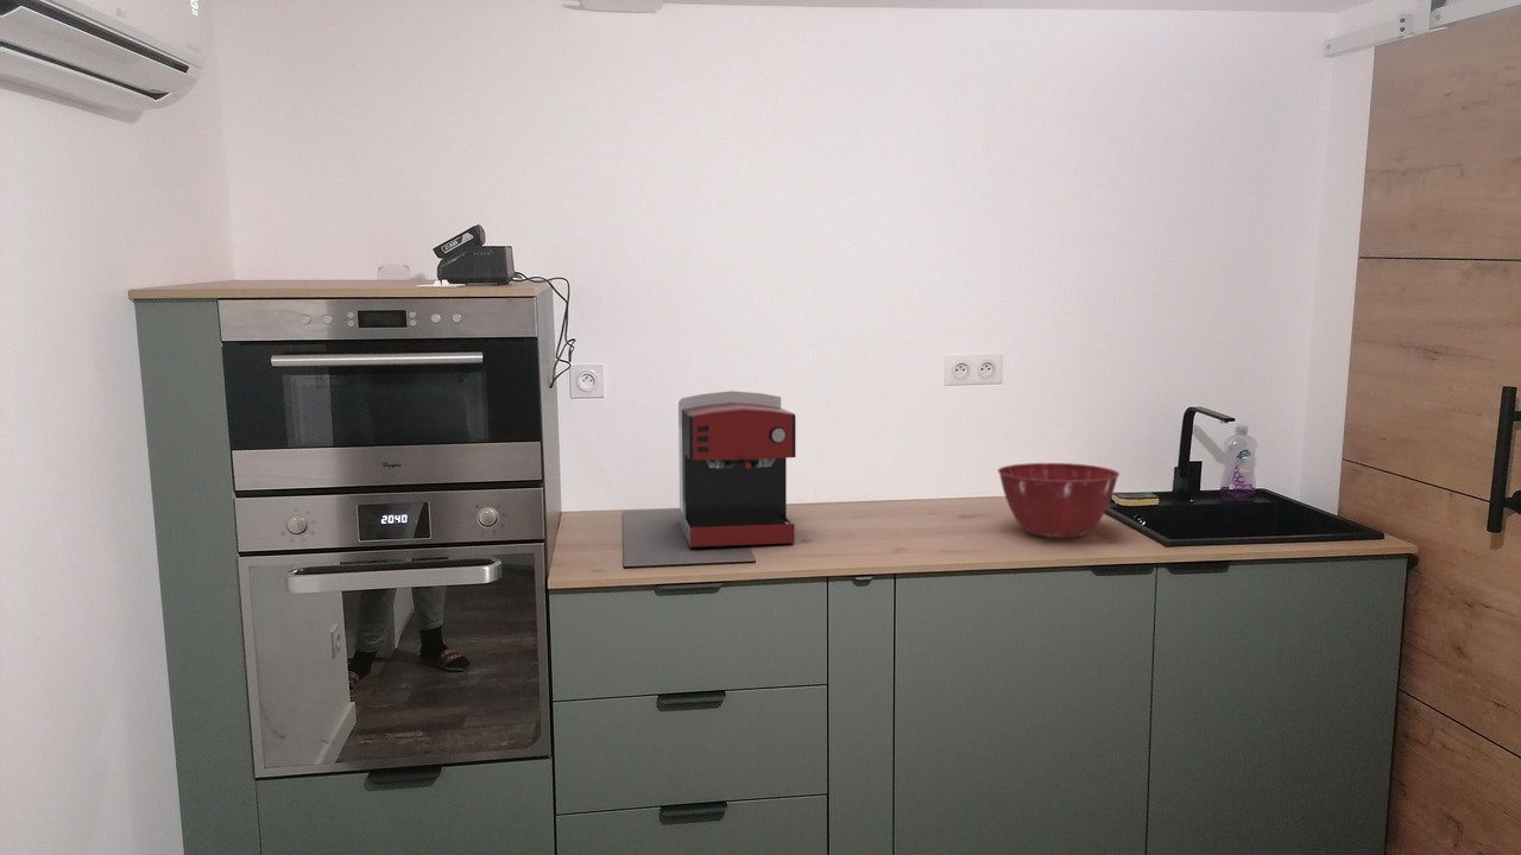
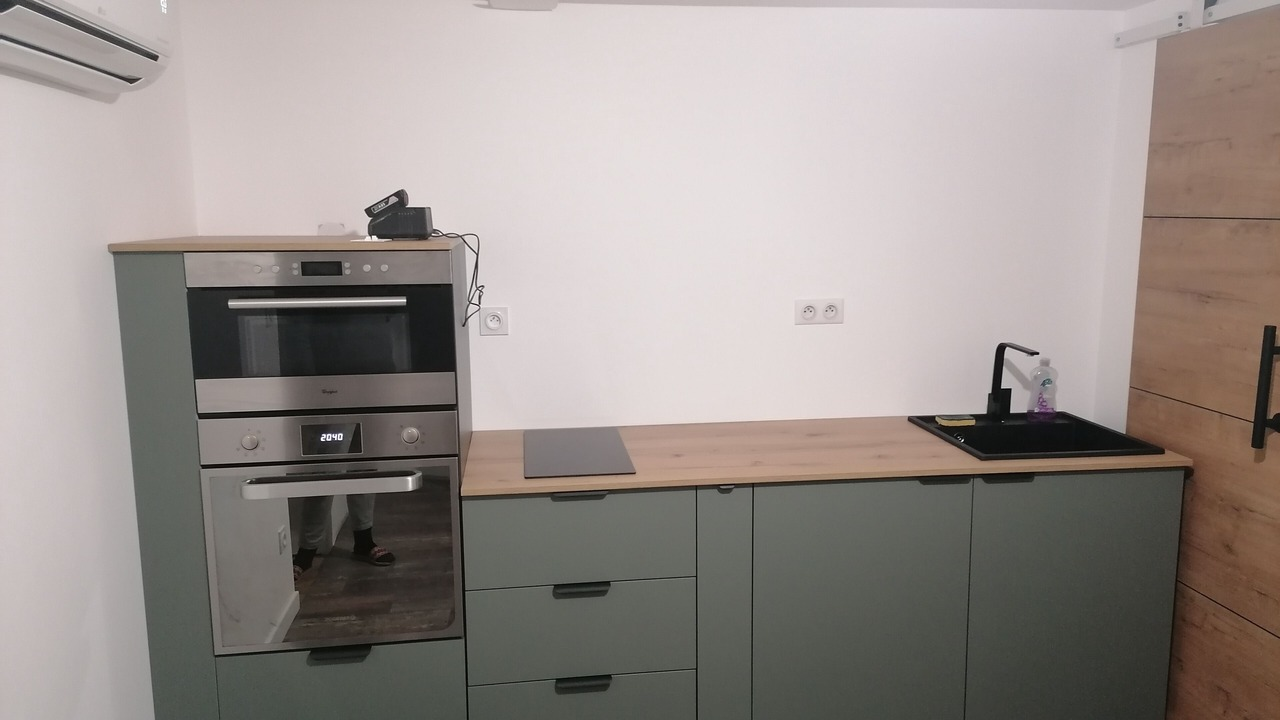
- coffee maker (737, 466)
- mixing bowl (1056, 501)
